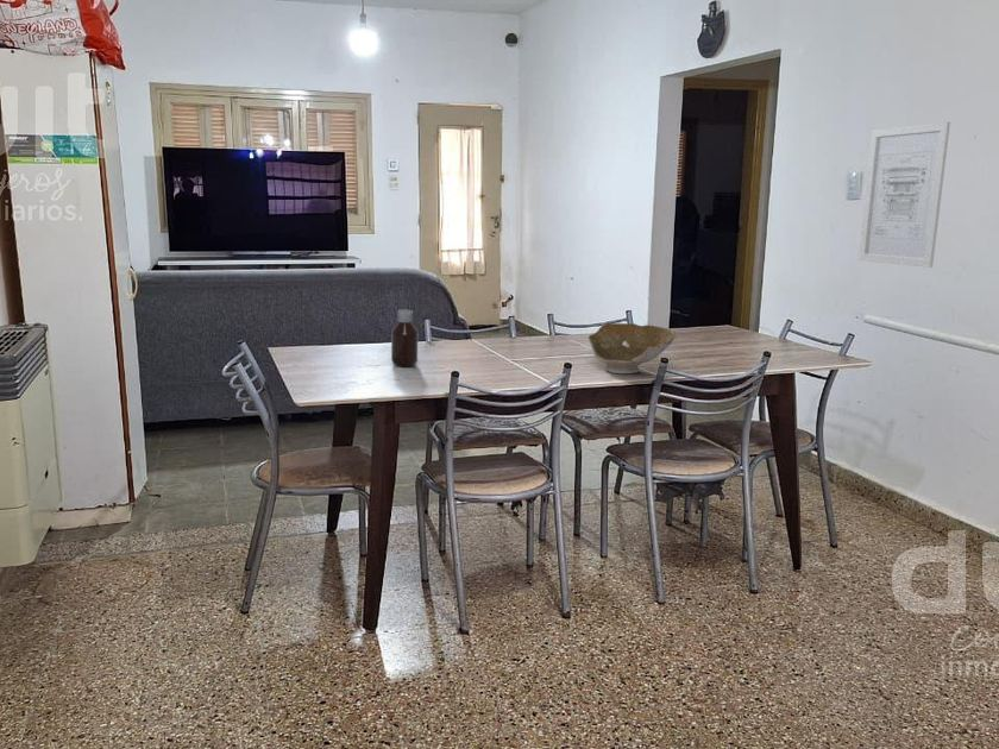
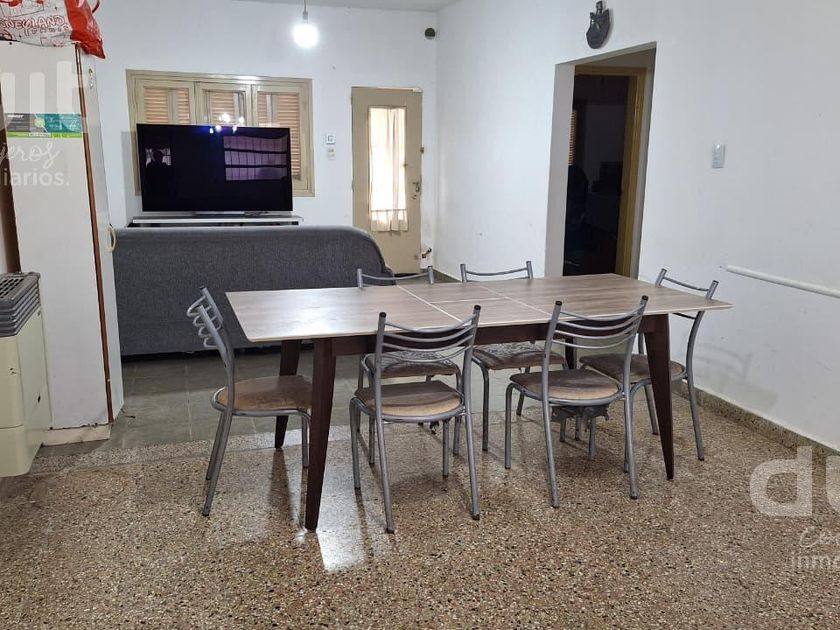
- bowl (635, 350)
- bottle (404, 338)
- wall art (900, 196)
